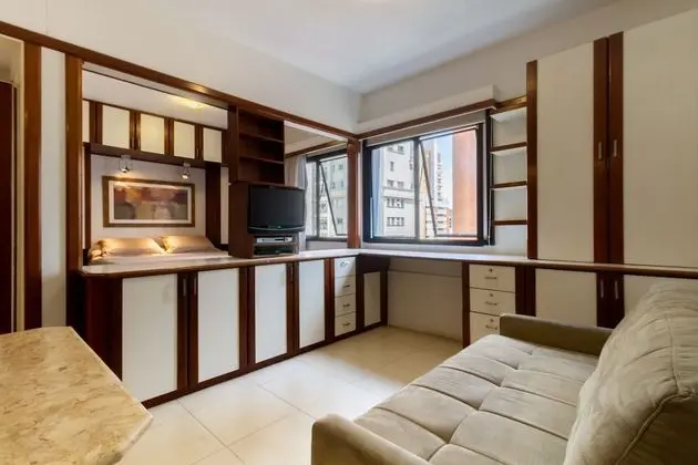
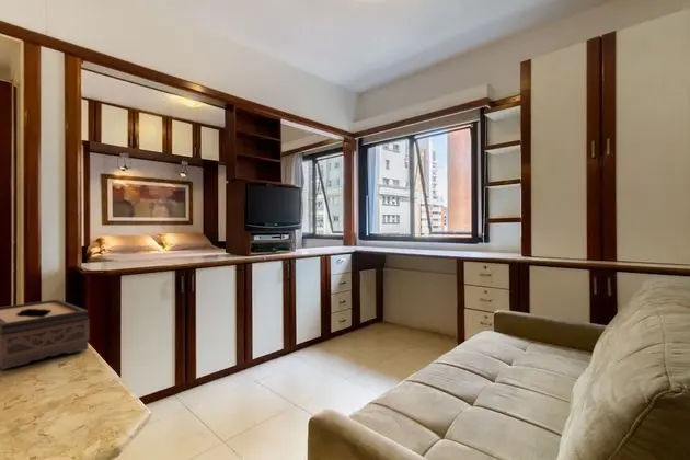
+ tissue box (34, 329)
